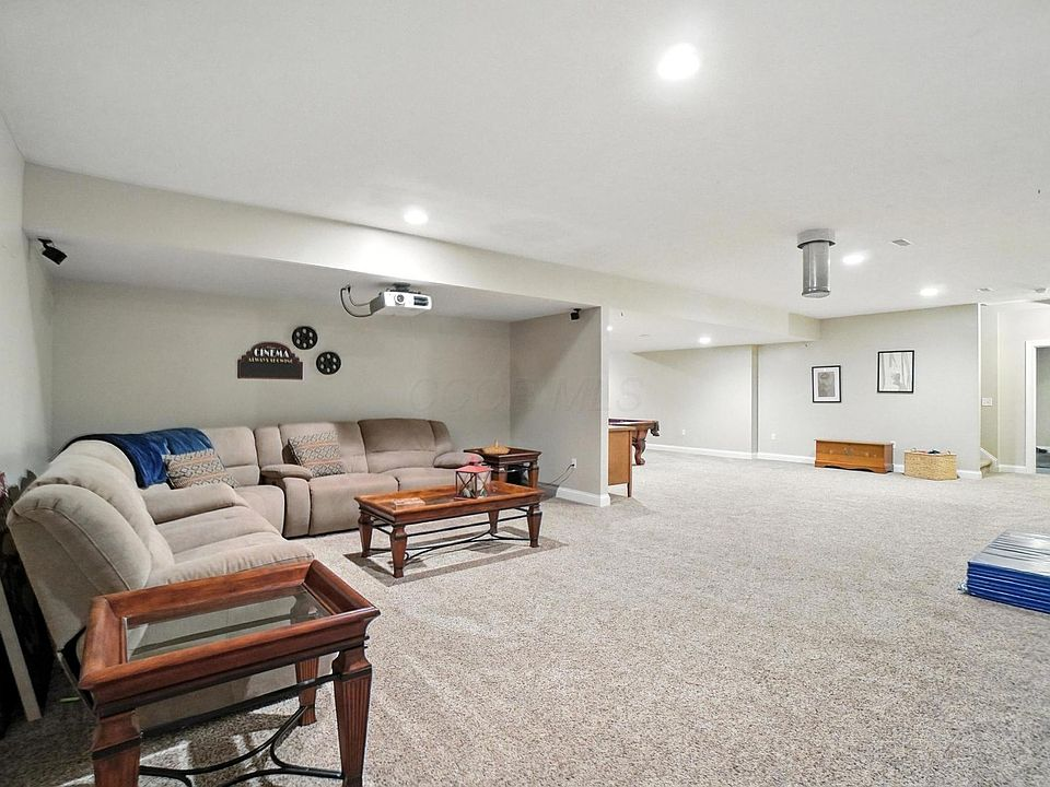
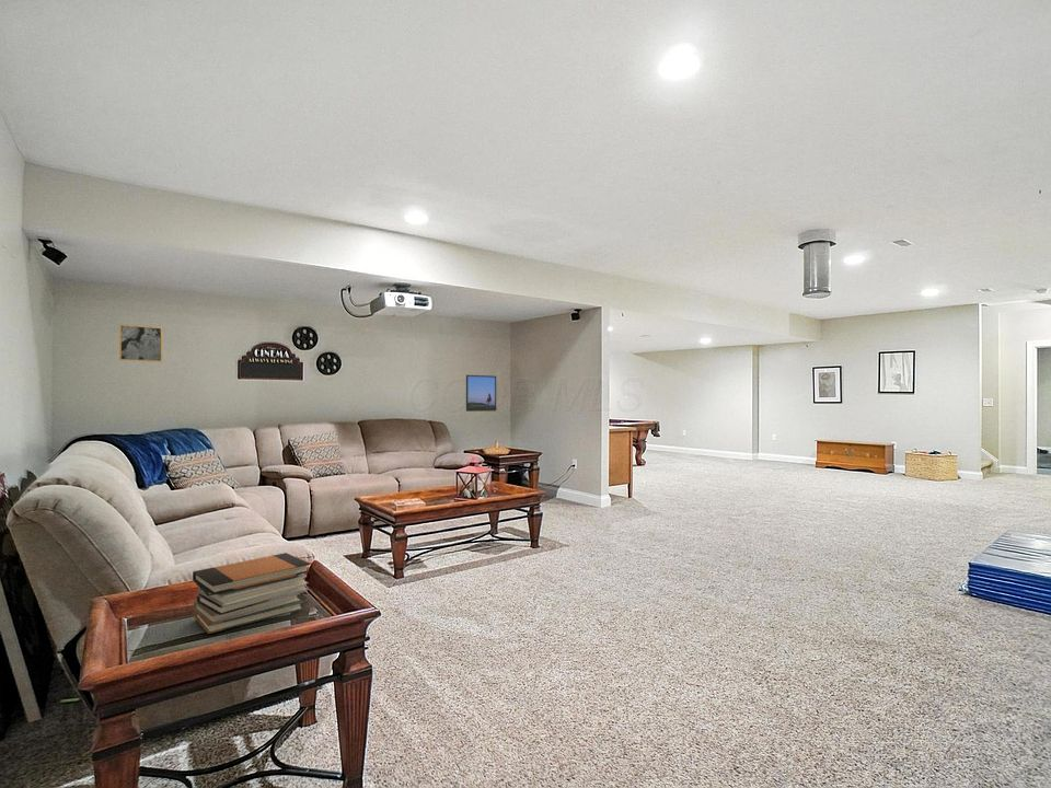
+ wall art (140, 343)
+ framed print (481, 393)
+ book stack (252, 590)
